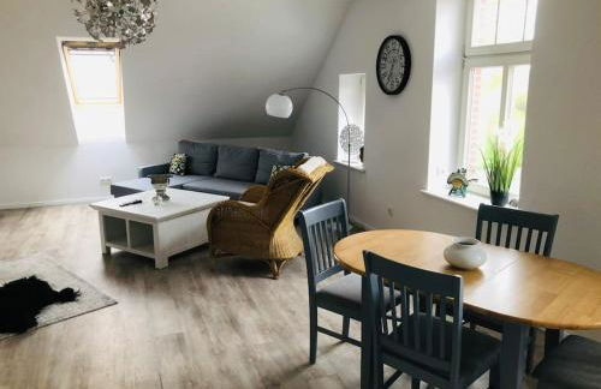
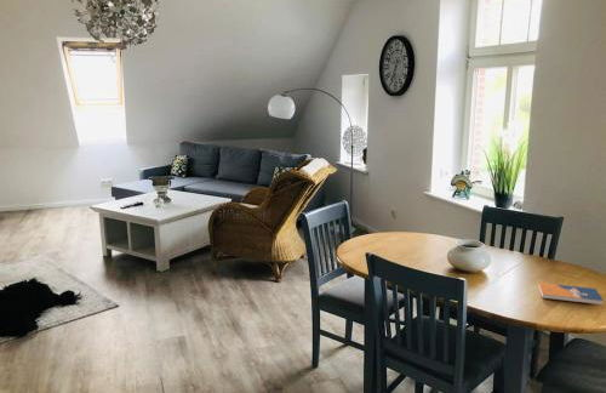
+ notebook (568, 292)
